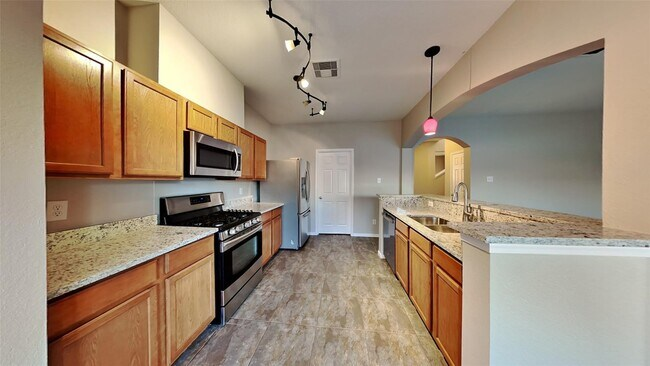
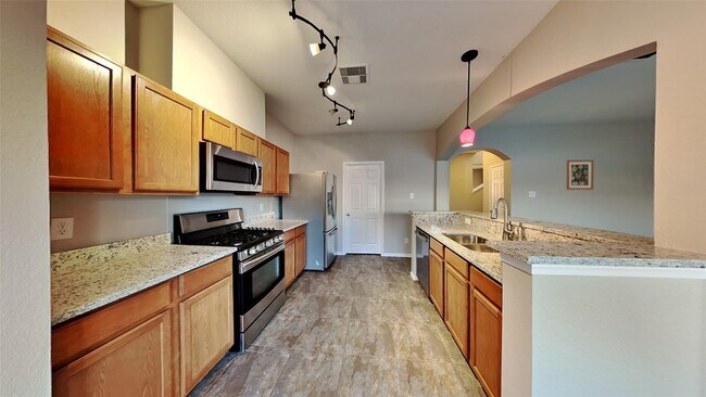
+ wall art (579, 175)
